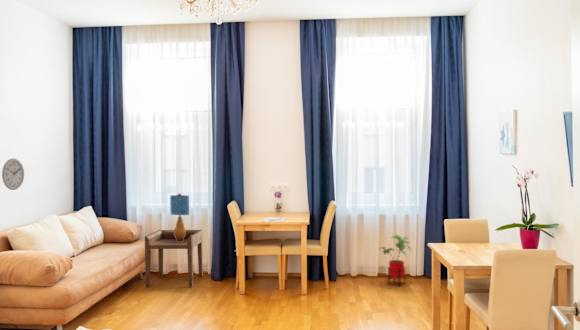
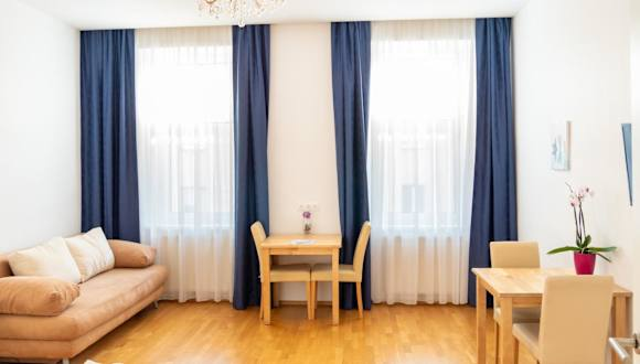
- side table (174, 248)
- wall clock (14, 174)
- table lamp (180, 216)
- house plant (396, 260)
